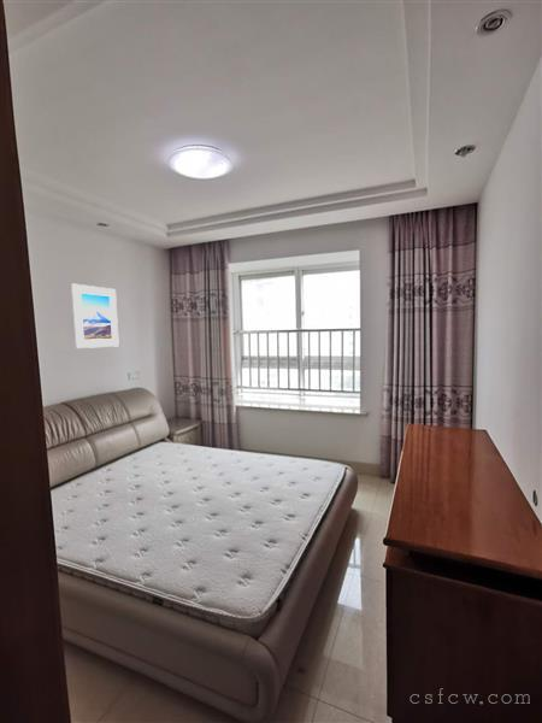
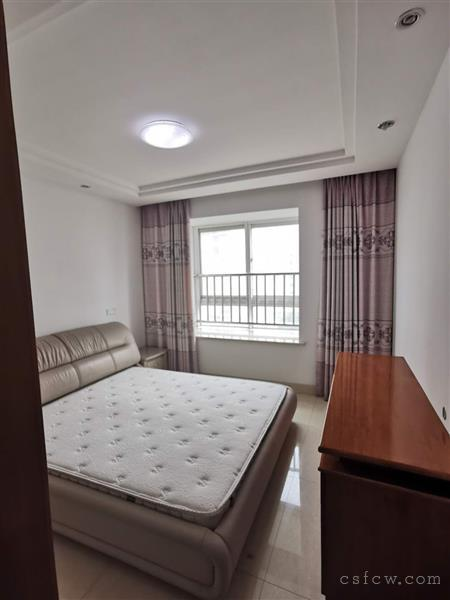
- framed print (96, 317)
